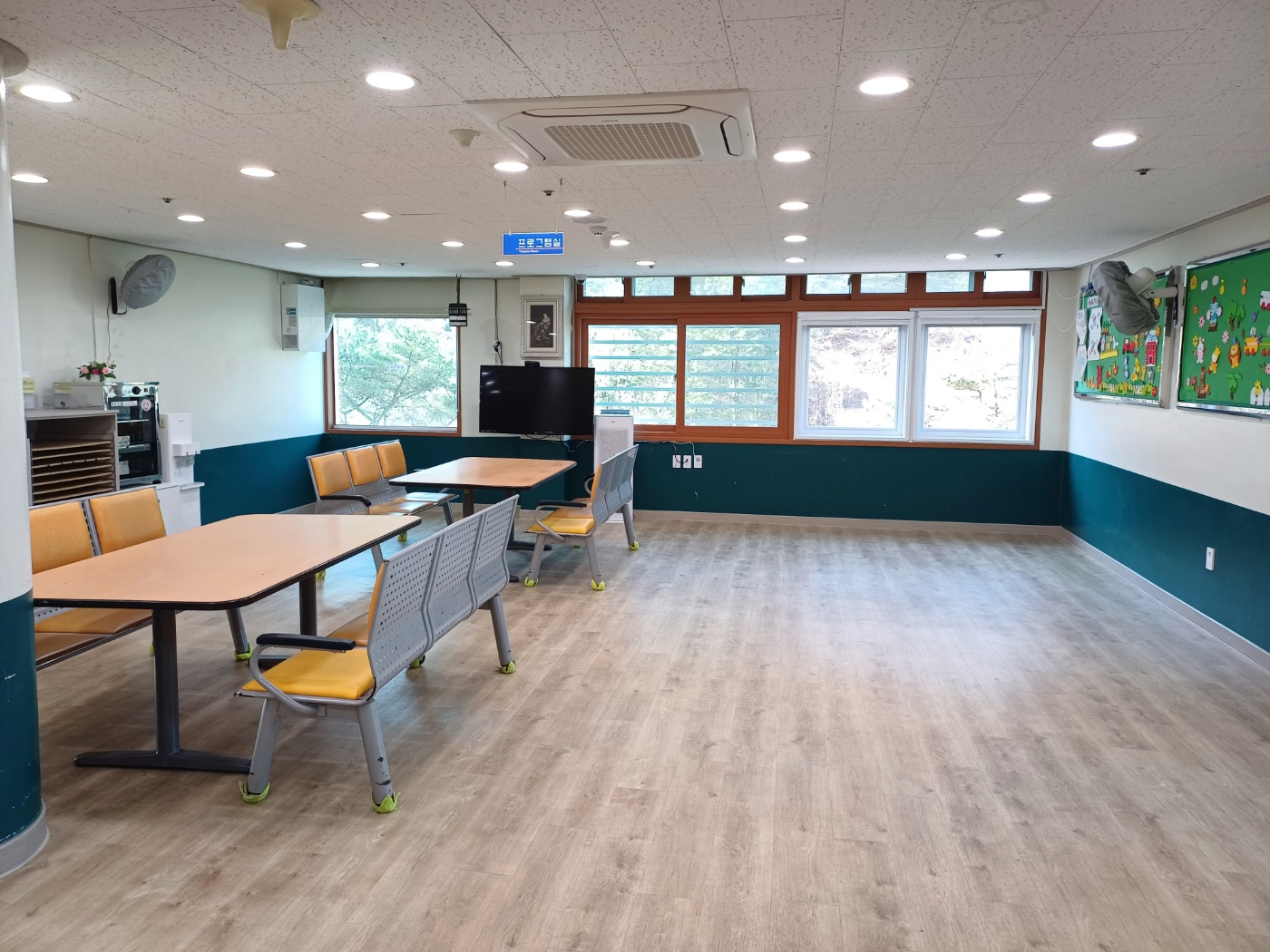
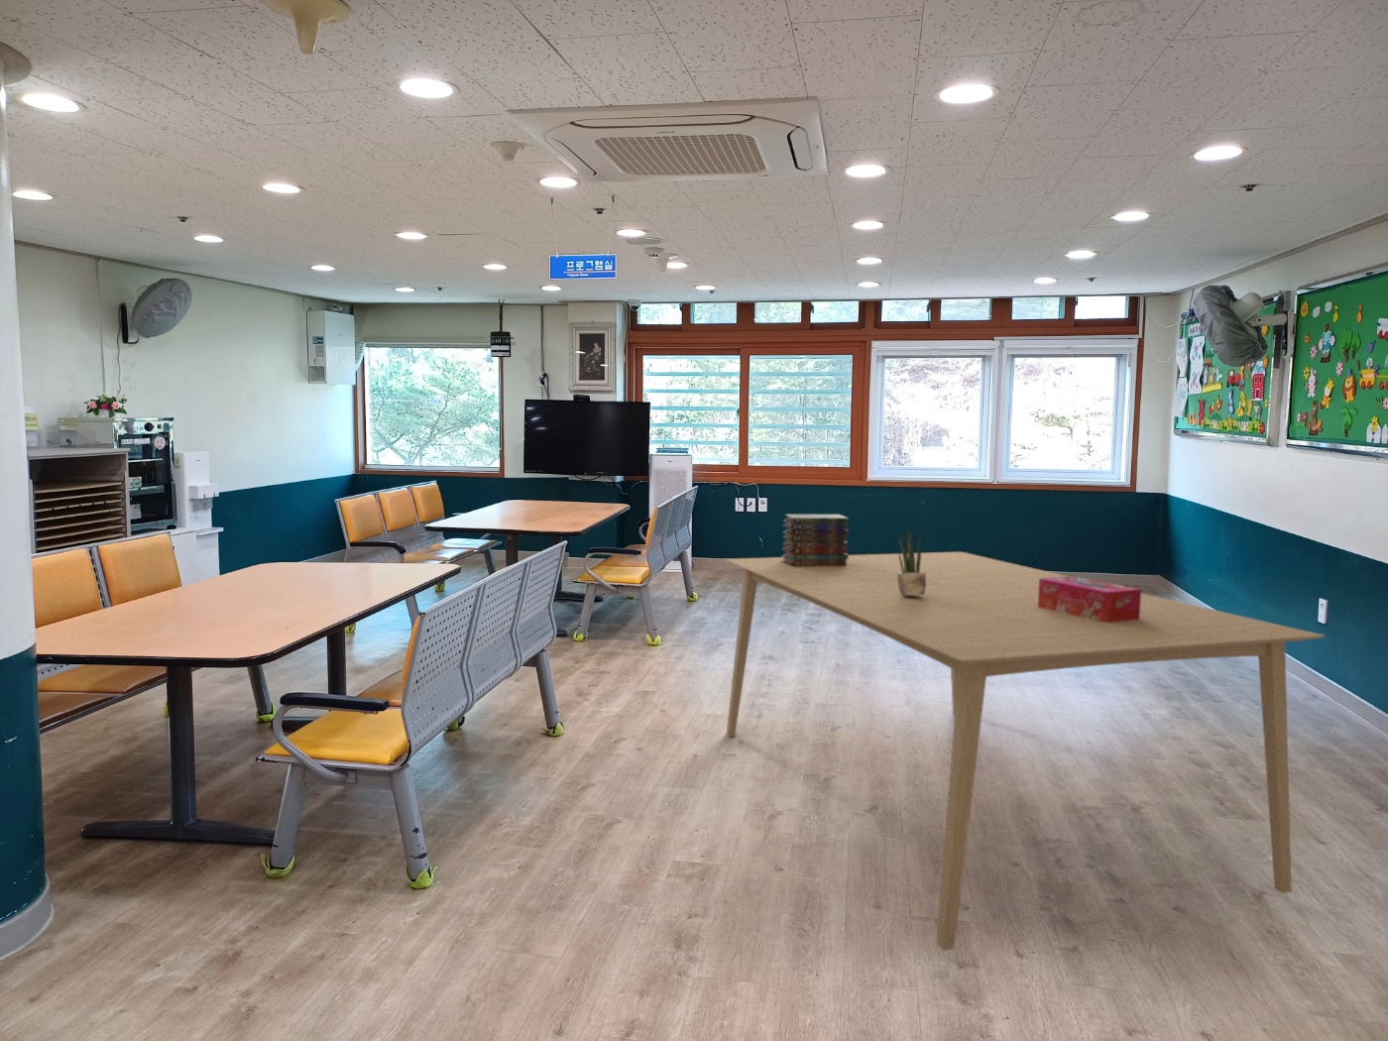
+ tissue box (1087, 597)
+ book stack (815, 539)
+ potted plant (910, 561)
+ dining table (956, 695)
